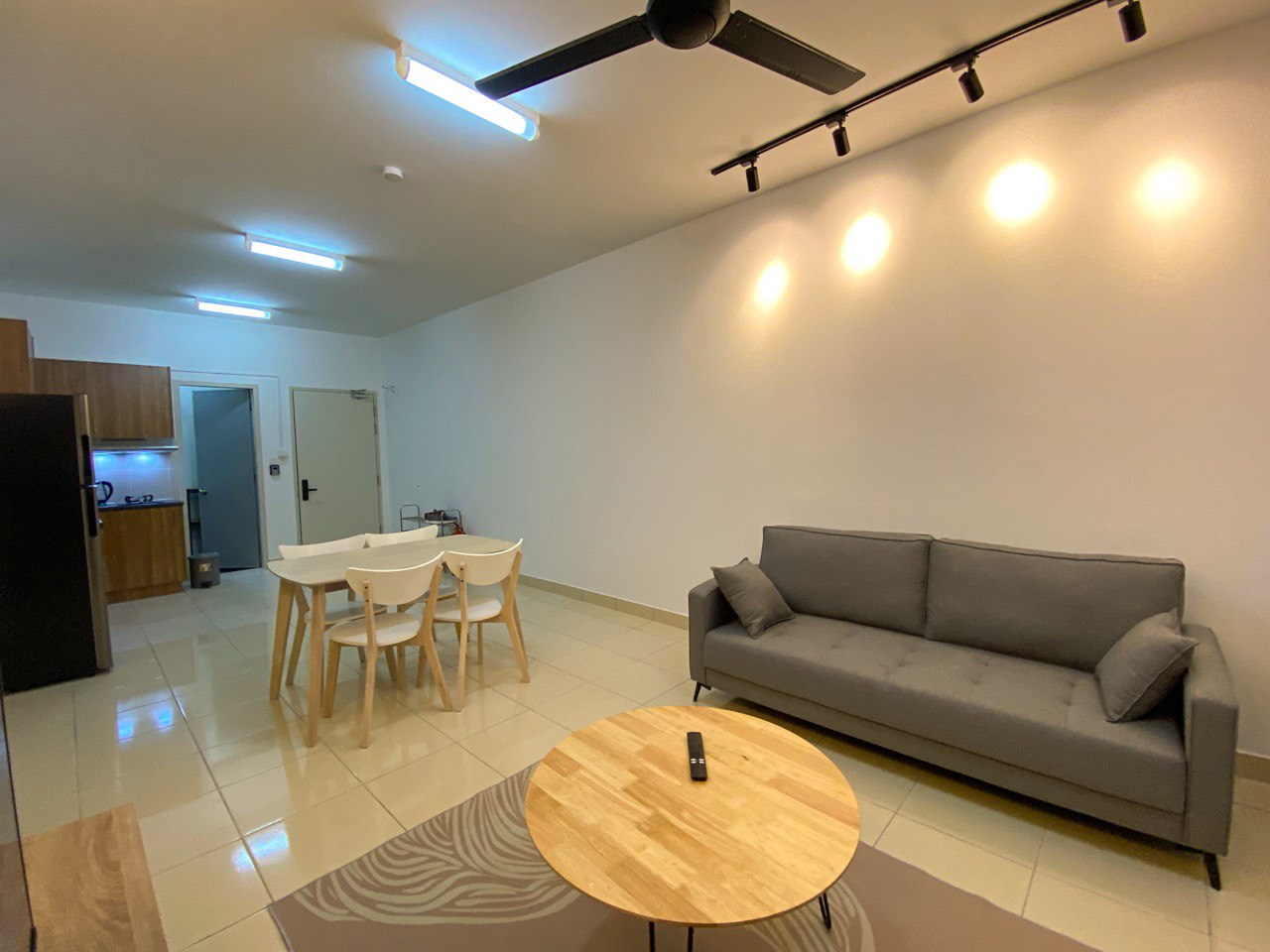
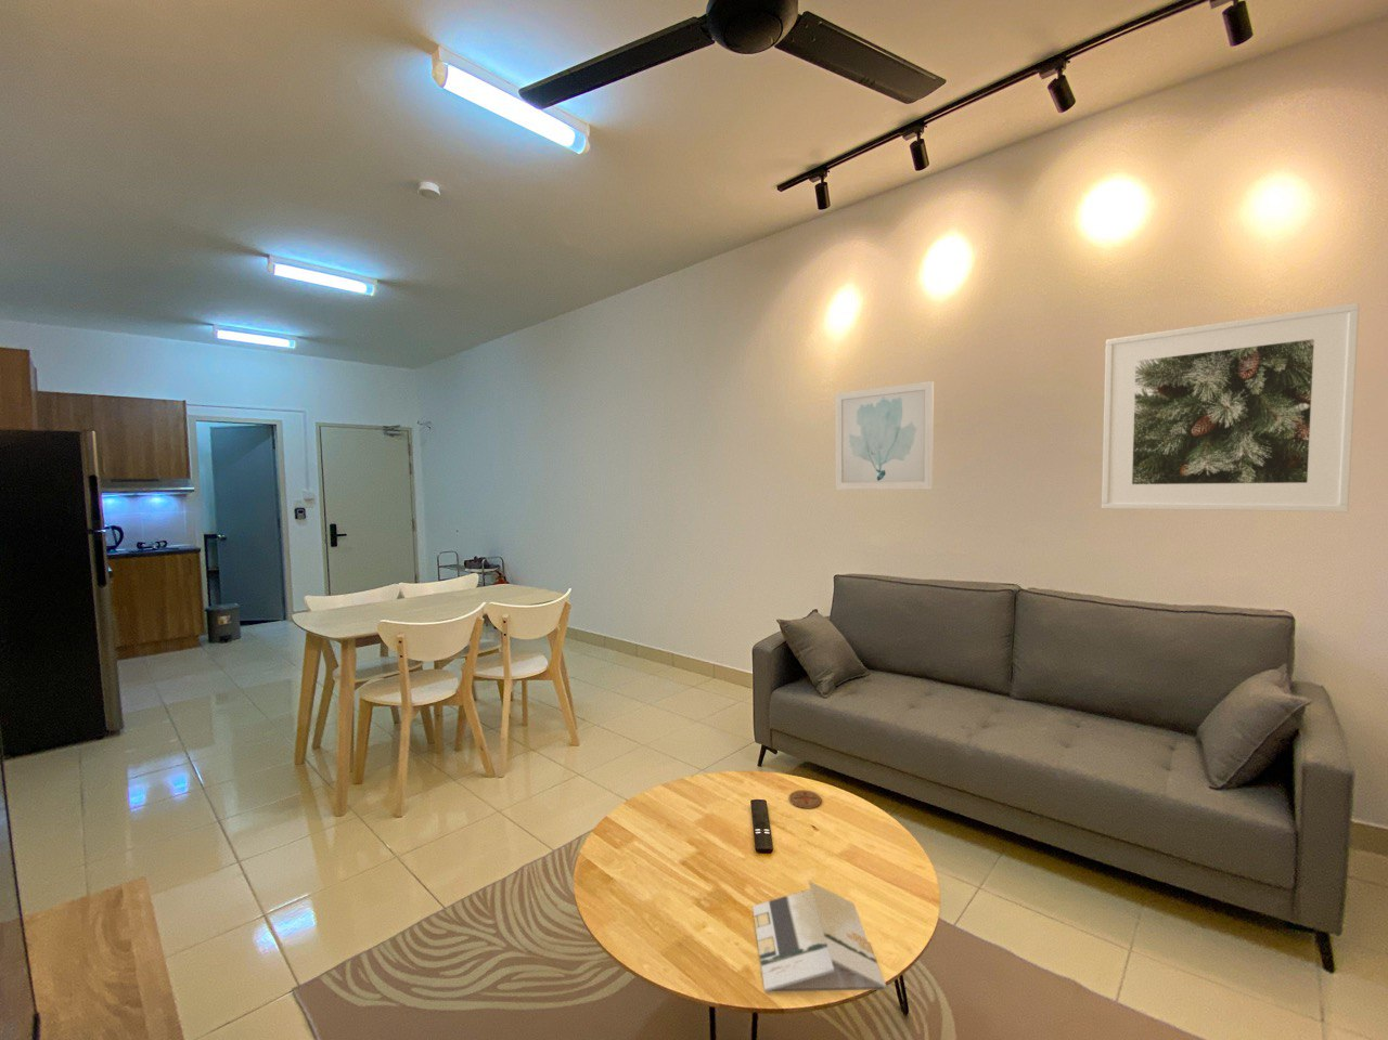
+ brochure (813, 930)
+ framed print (1215, 417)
+ wall art (882, 439)
+ coaster (804, 799)
